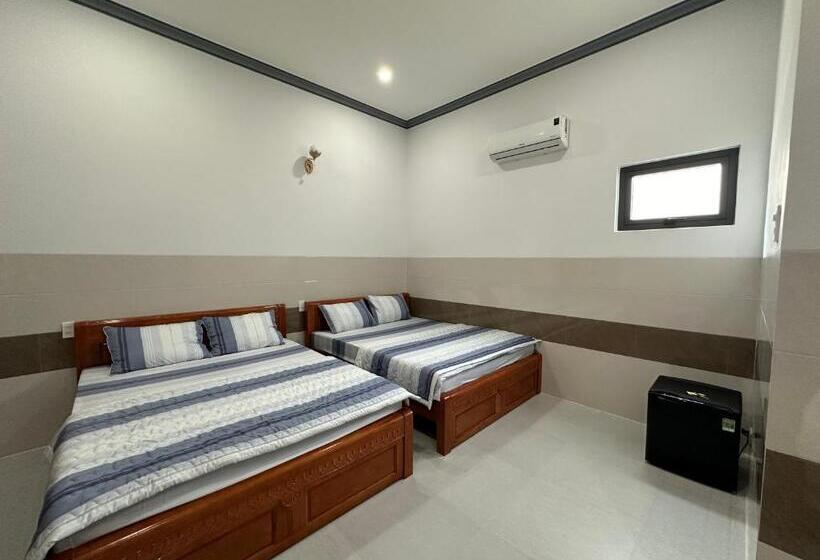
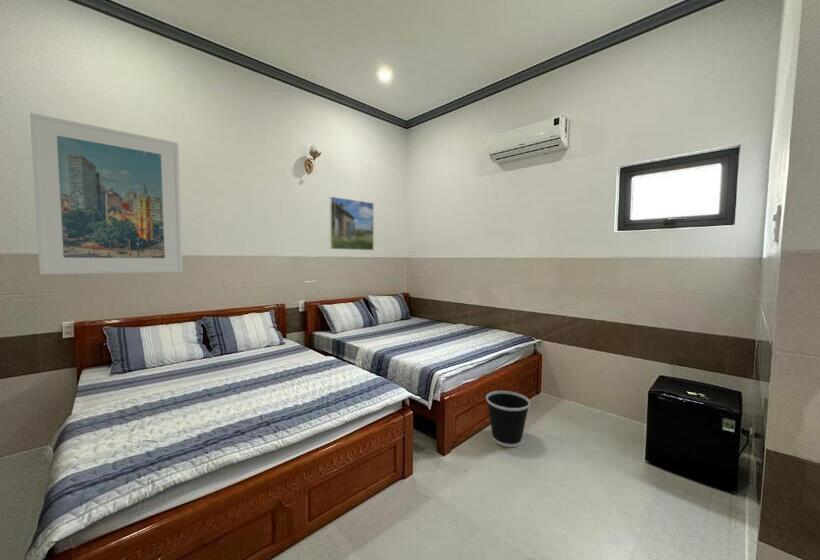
+ wastebasket (507, 419)
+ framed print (352, 225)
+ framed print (115, 202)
